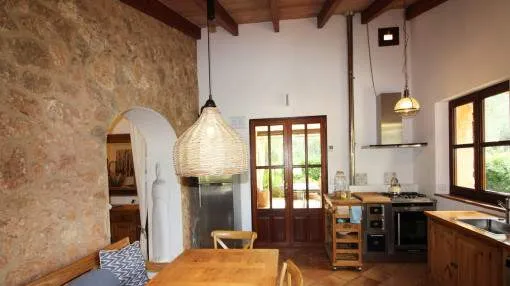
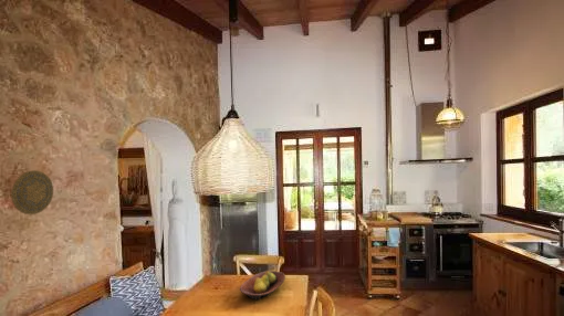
+ decorative plate (34, 192)
+ fruit bowl (263, 282)
